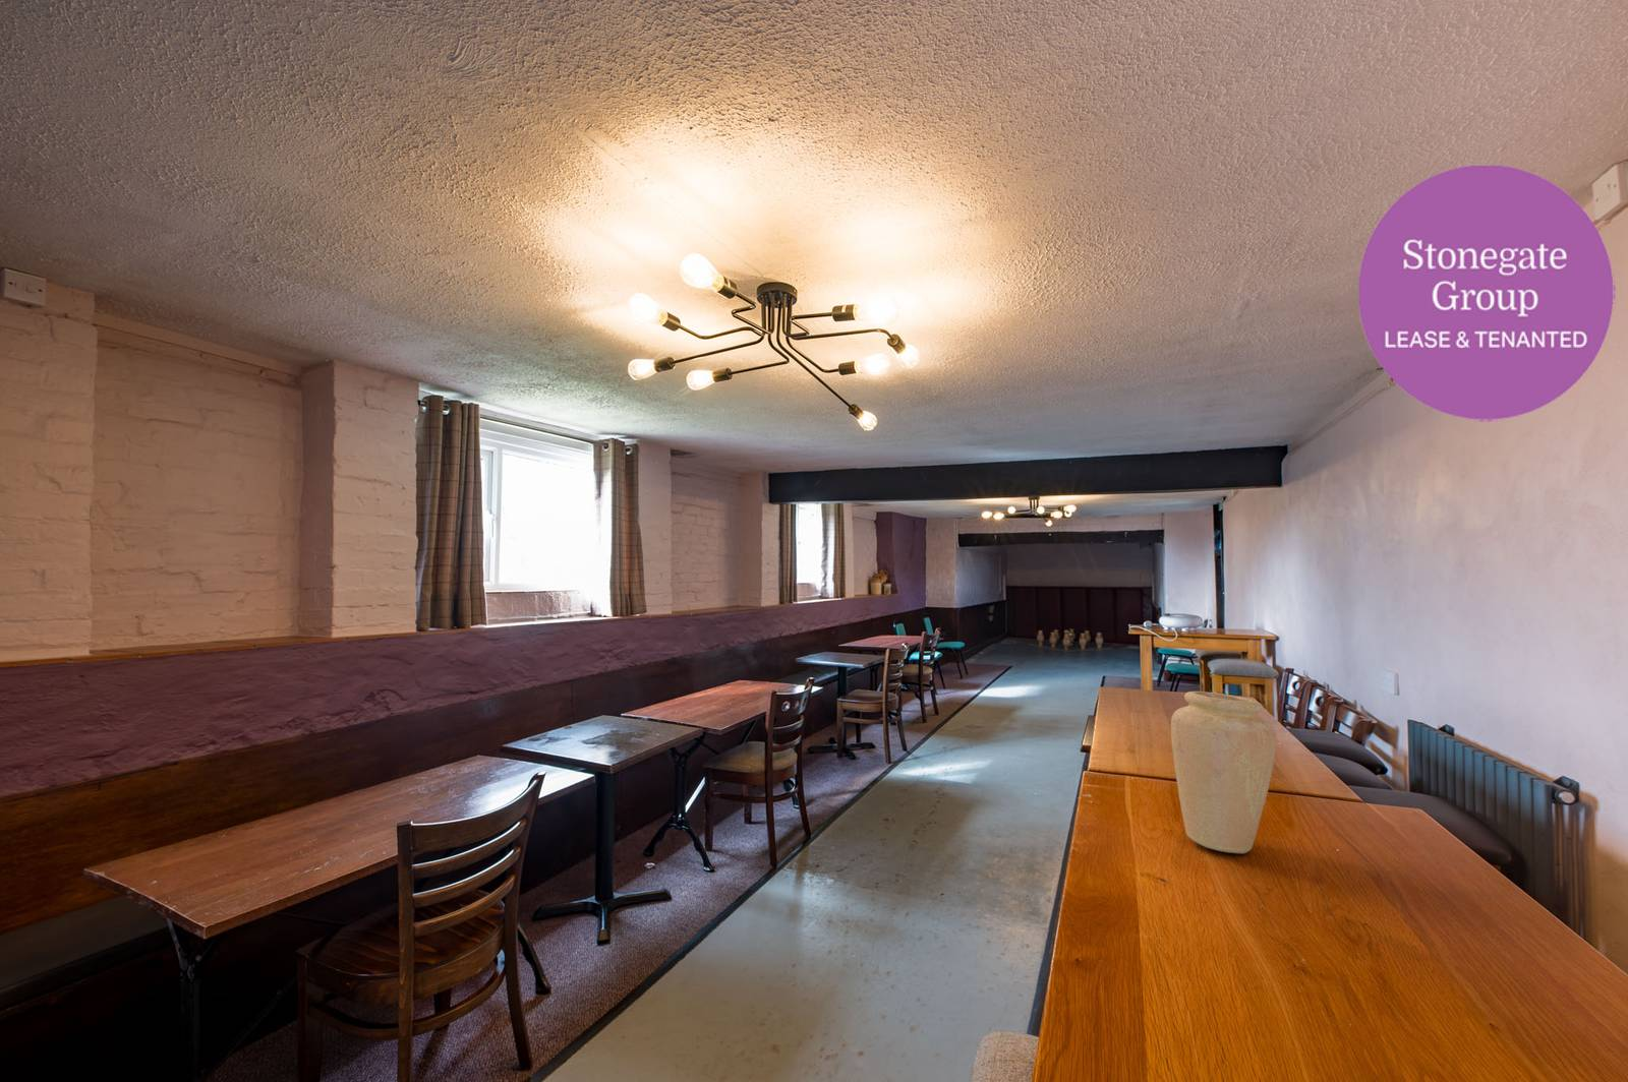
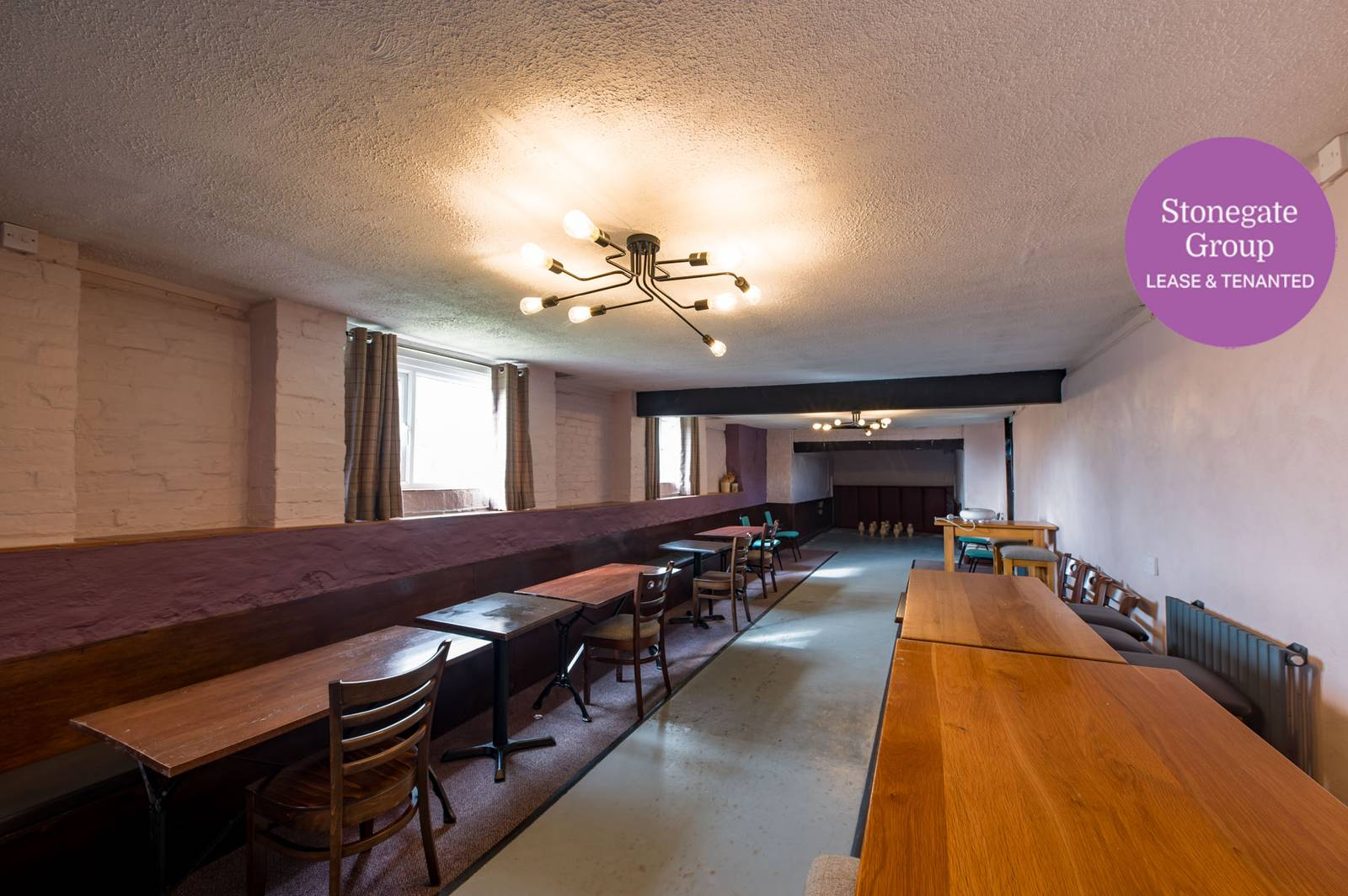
- vase (1222, 768)
